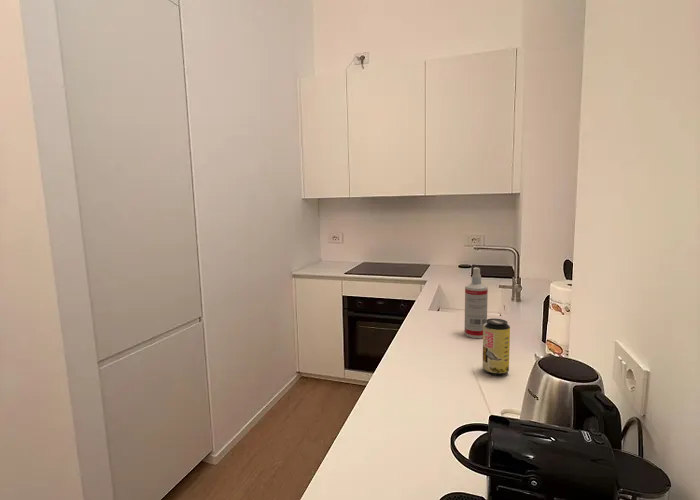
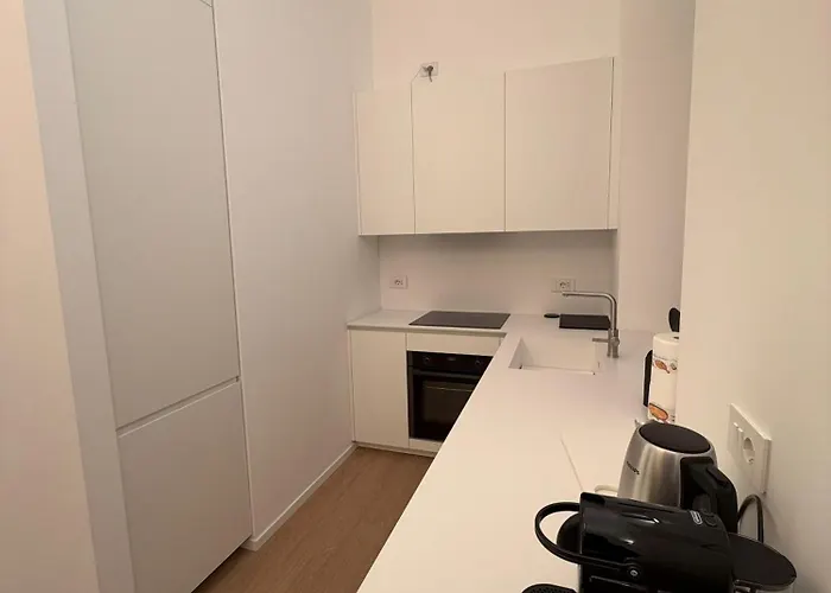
- beverage can (496, 346)
- spray bottle (476, 301)
